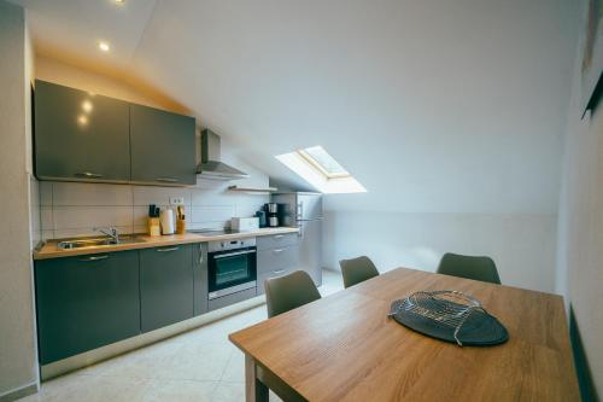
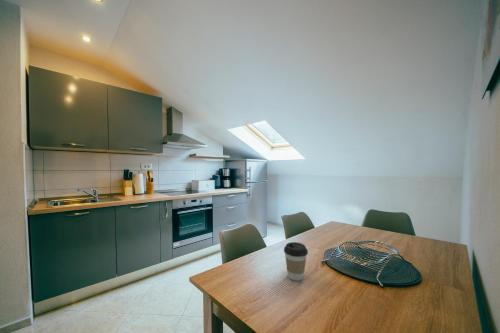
+ coffee cup (295, 261)
